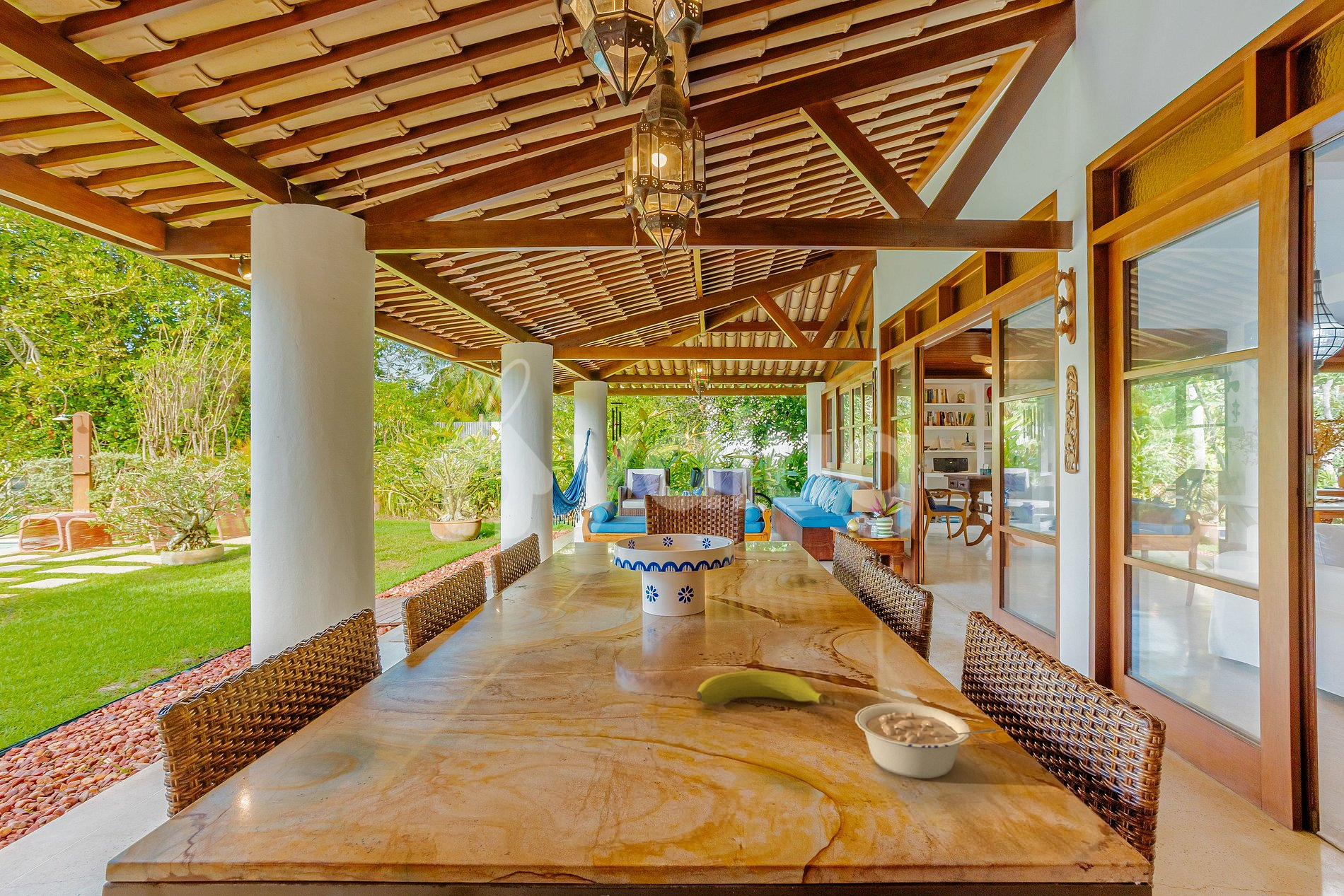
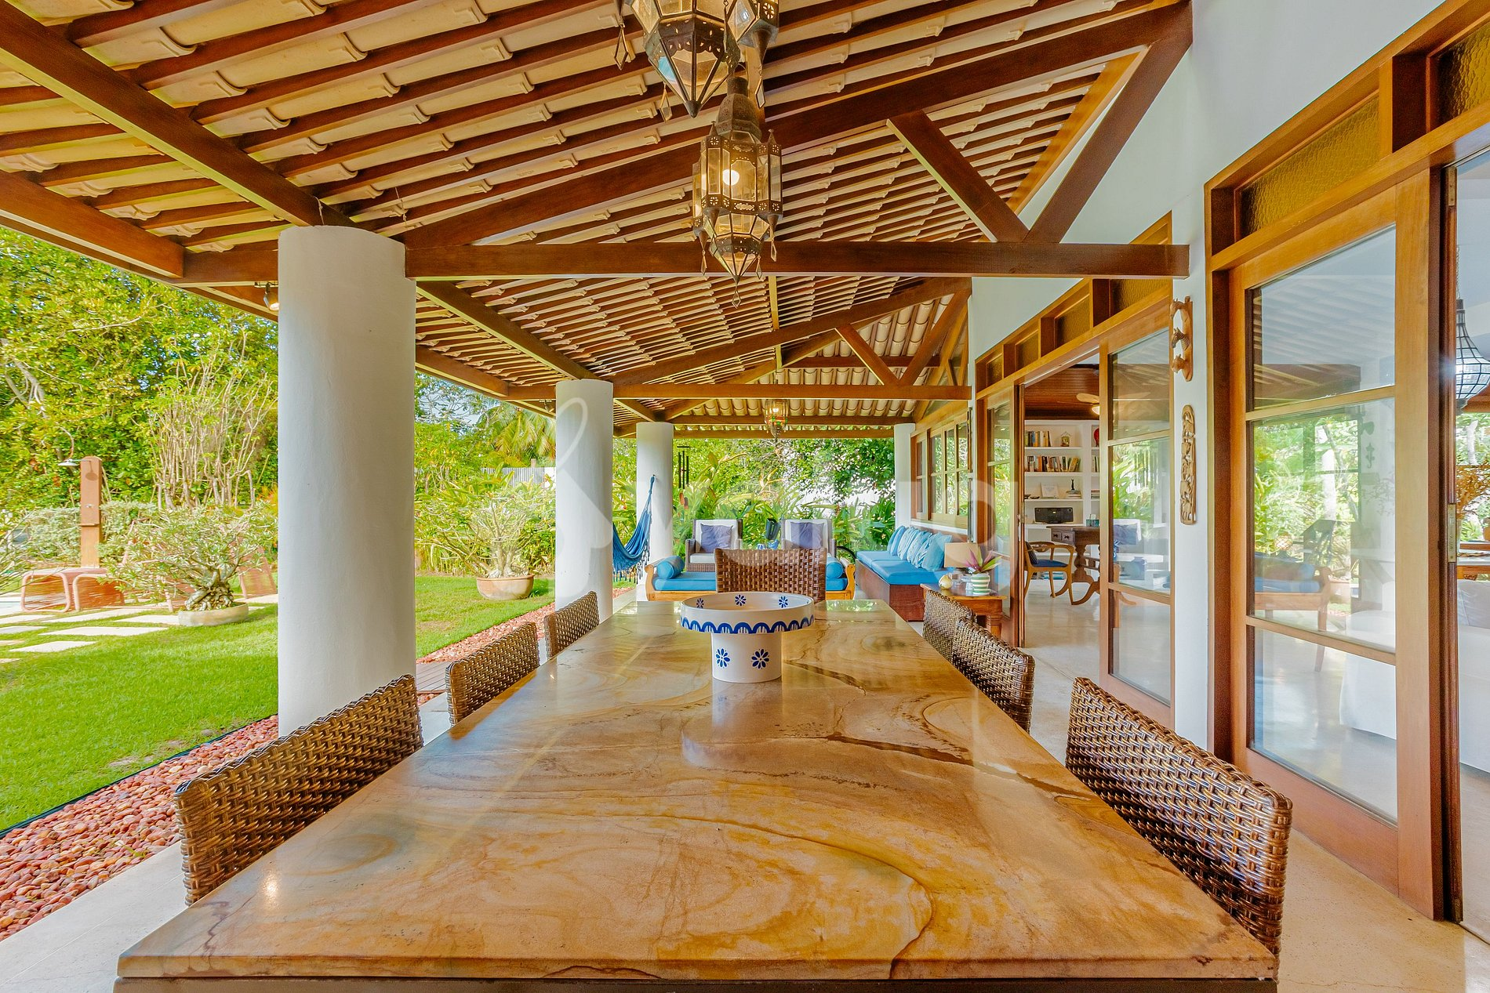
- fruit (760, 692)
- legume (915, 738)
